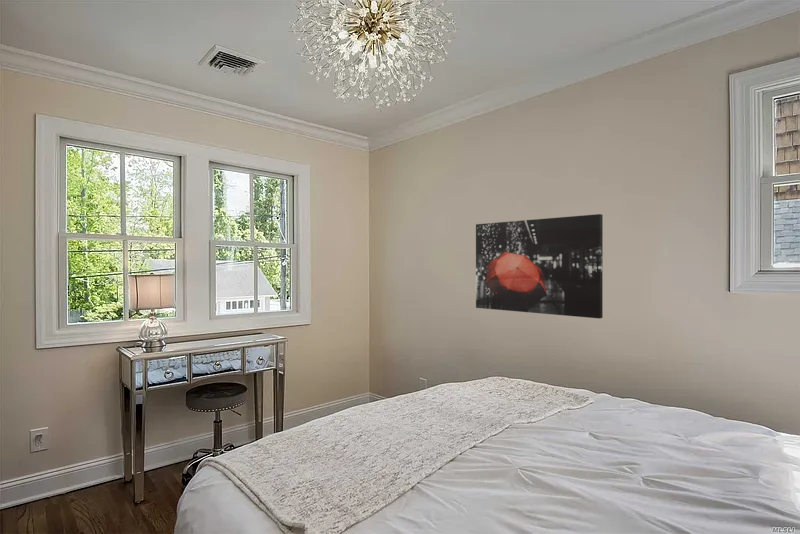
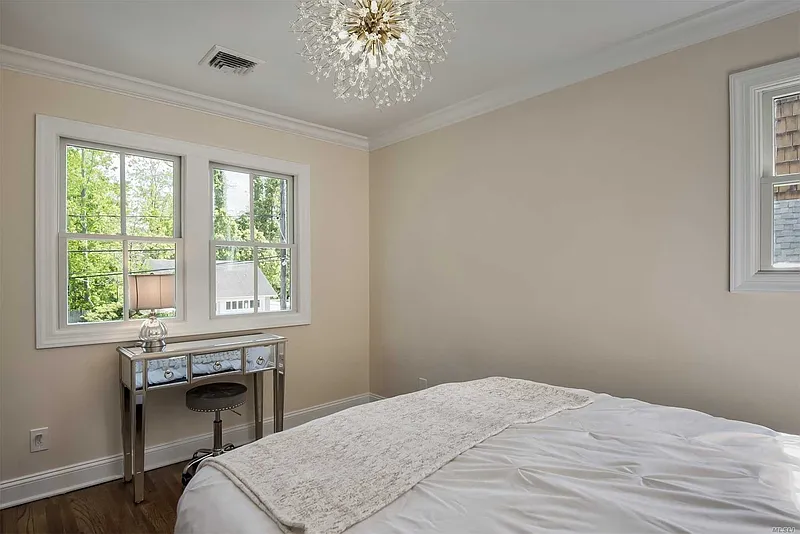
- wall art (532, 266)
